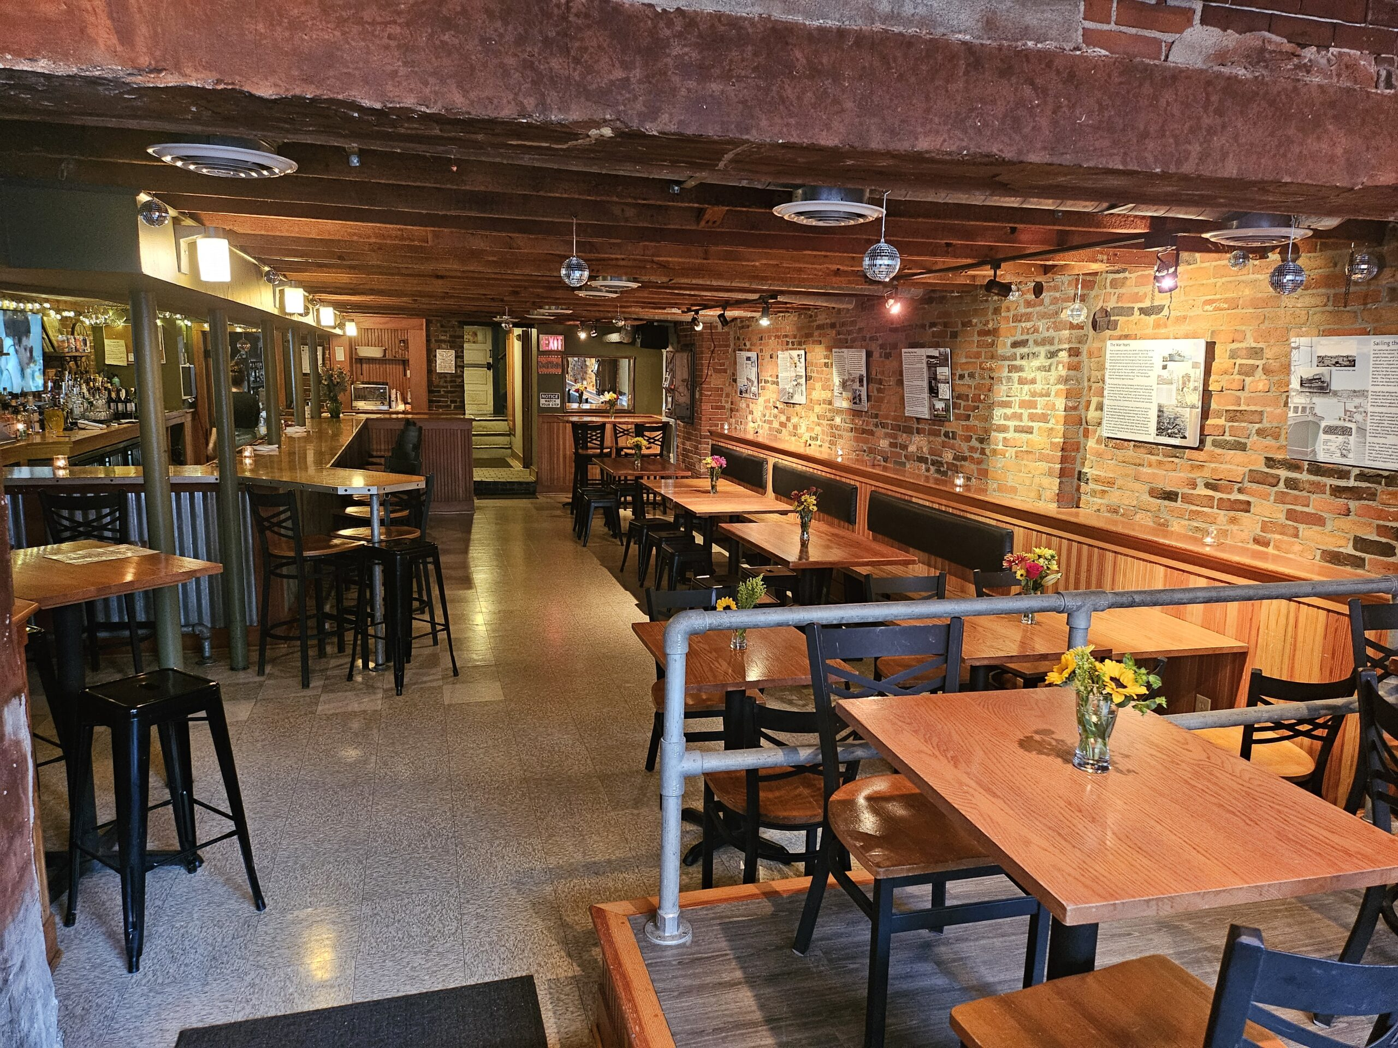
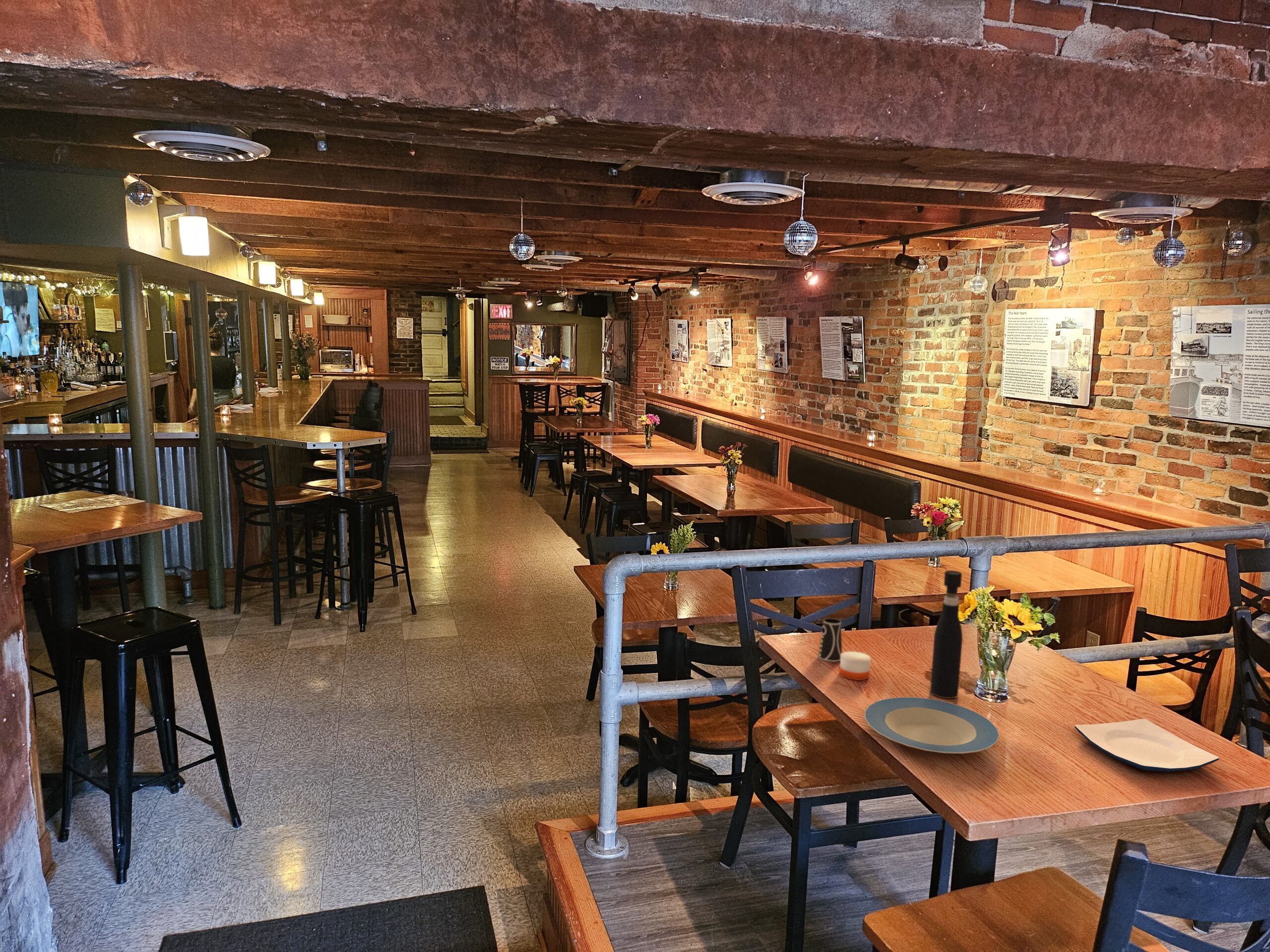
+ plate (1143, 747)
+ pepper grinder (949, 633)
+ candle (855, 655)
+ cup (831, 639)
+ plate (929, 730)
